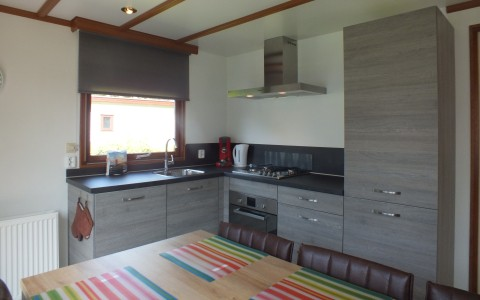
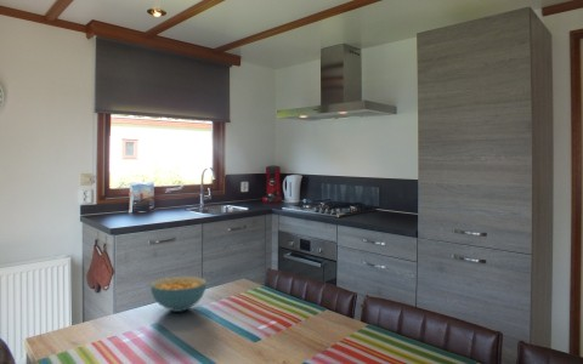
+ cereal bowl (179, 295)
